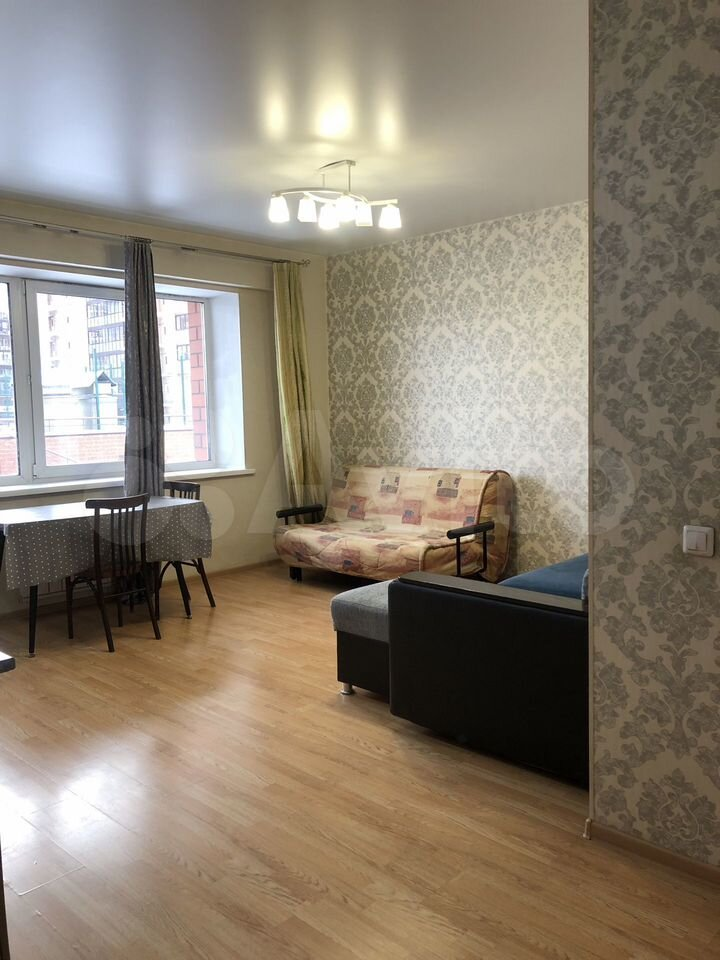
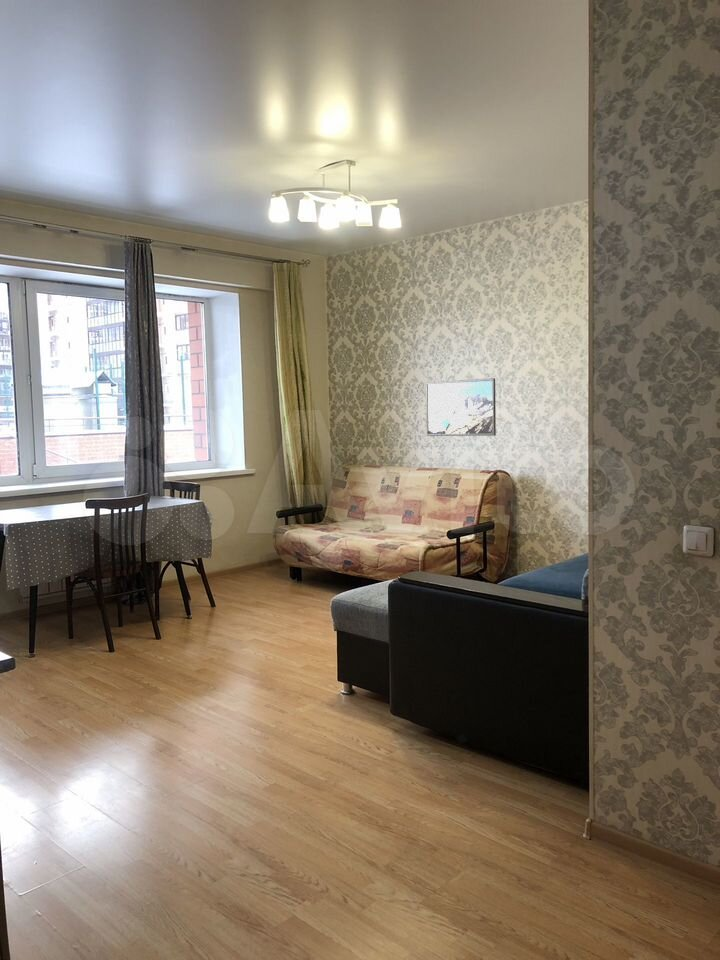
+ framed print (459, 408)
